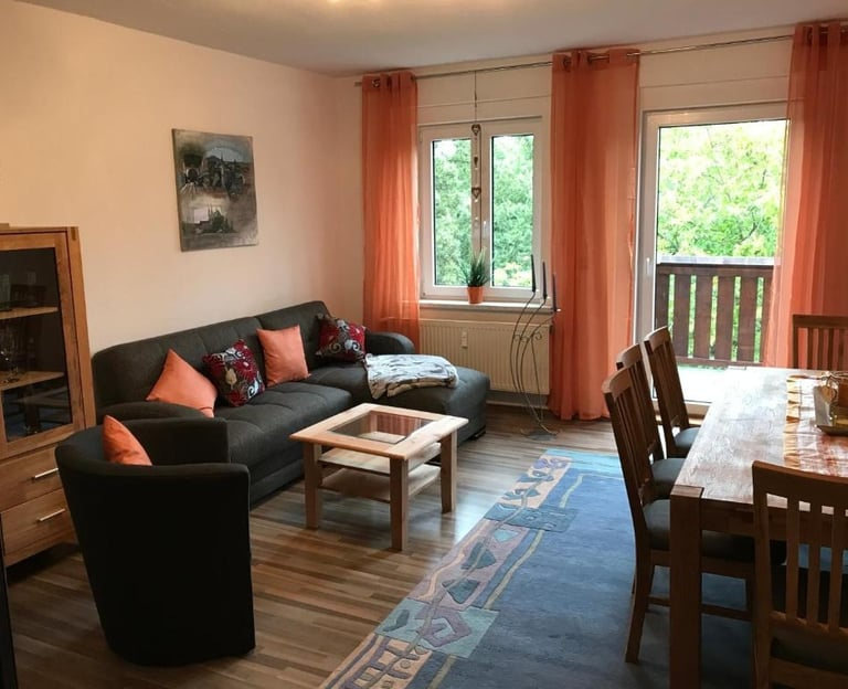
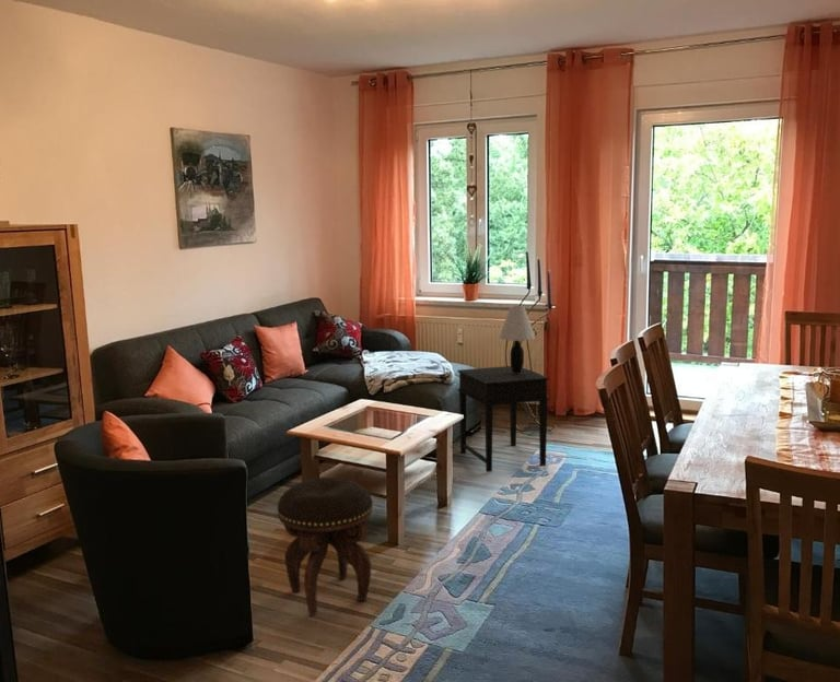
+ footstool (326, 541)
+ side table (510, 415)
+ table lamp (516, 340)
